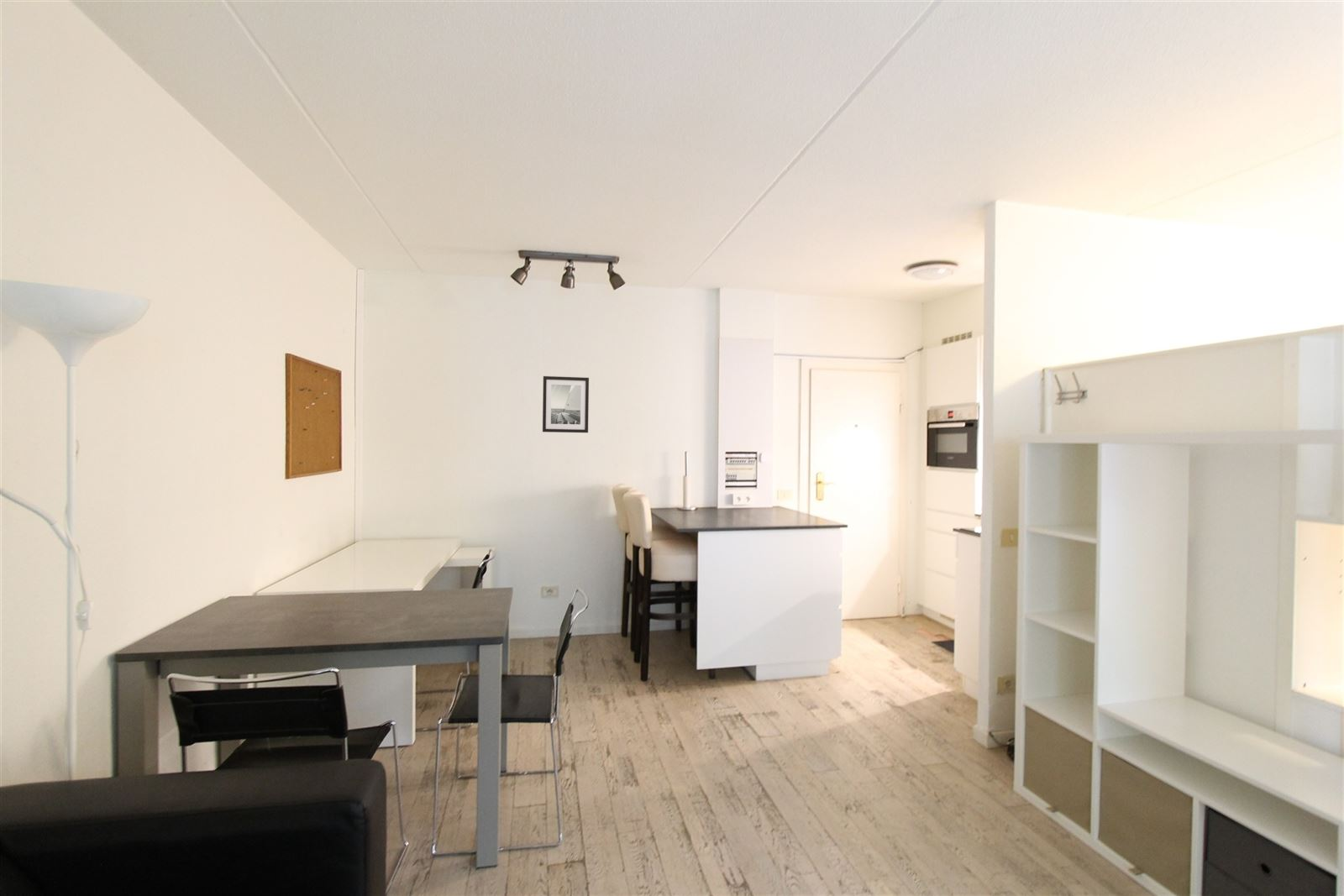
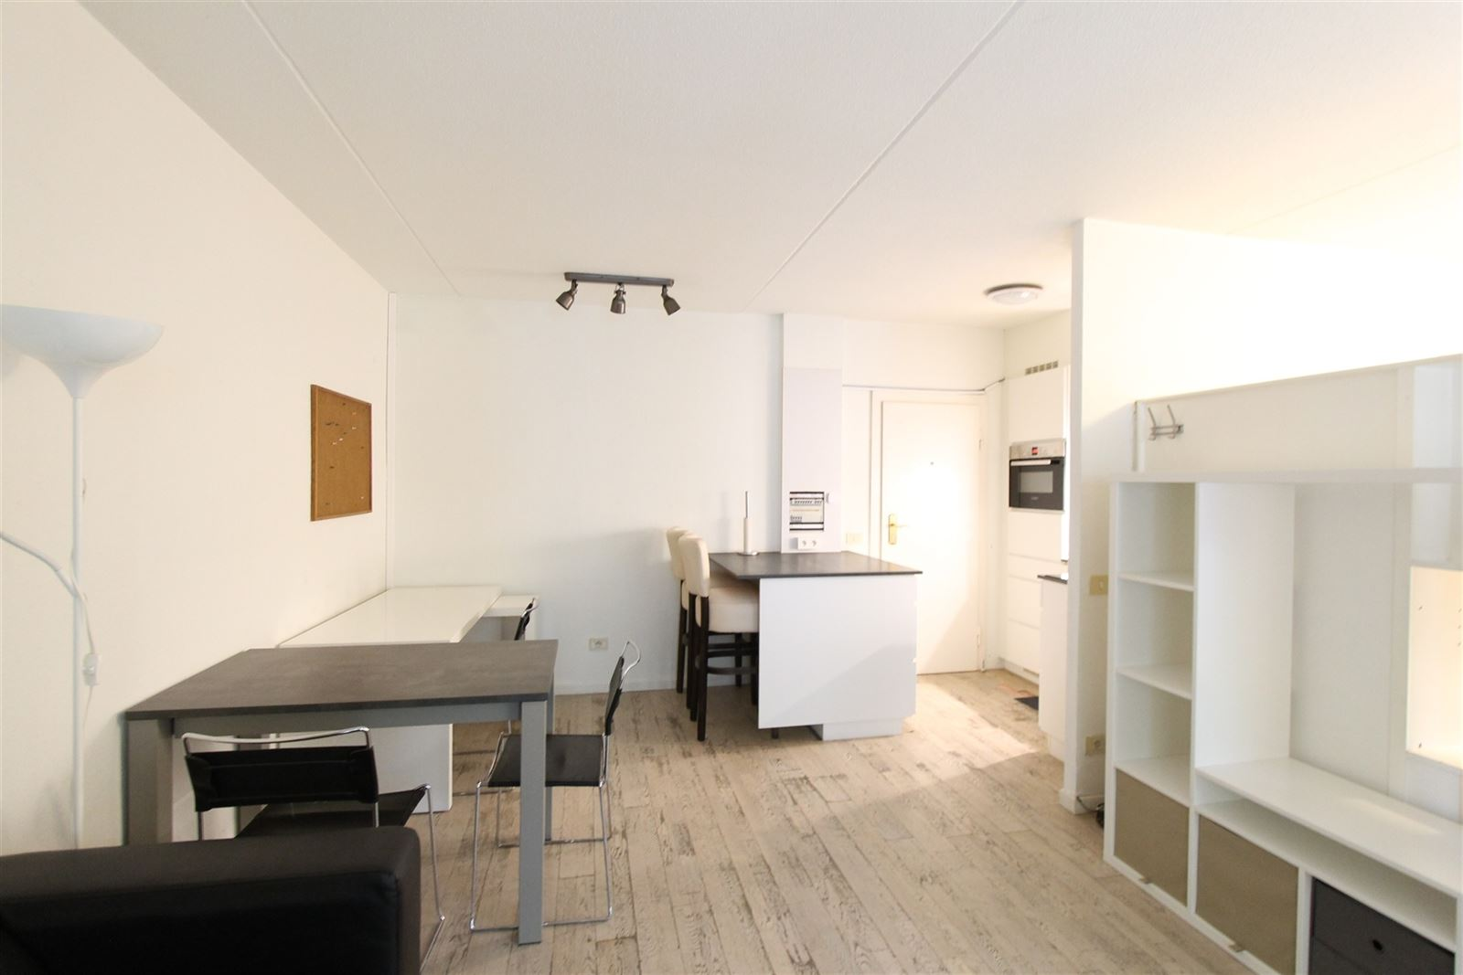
- wall art (565, 404)
